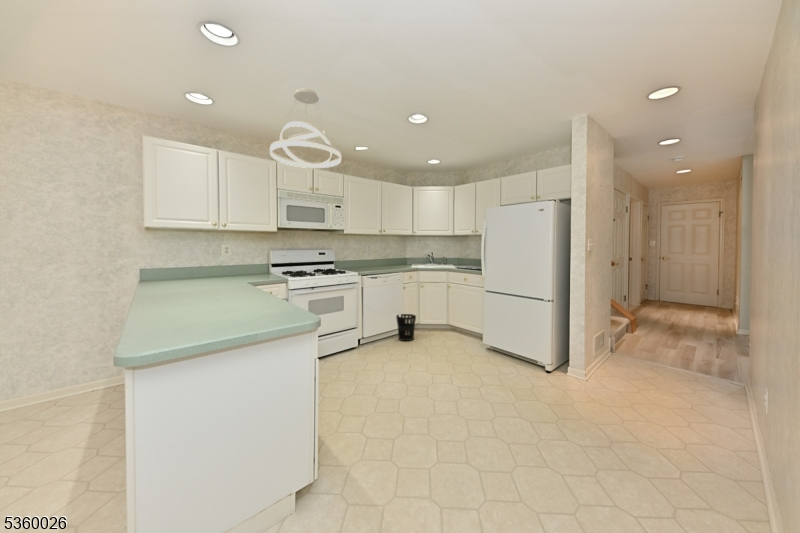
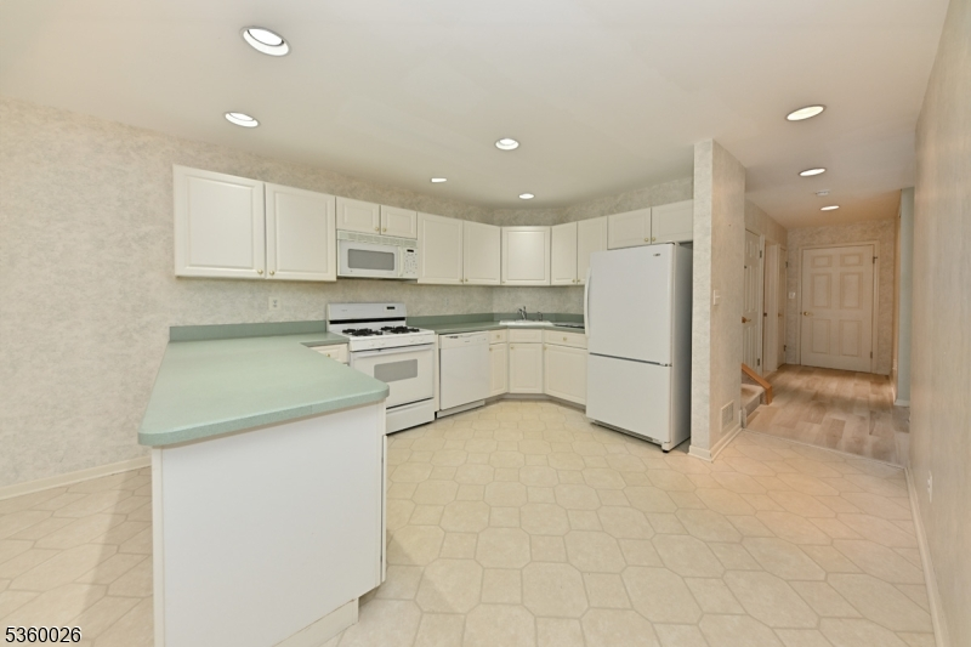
- wastebasket (406, 327)
- pendant light (306, 127)
